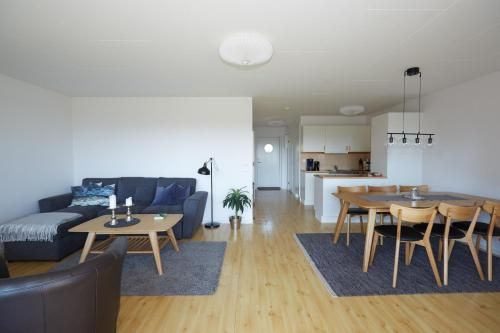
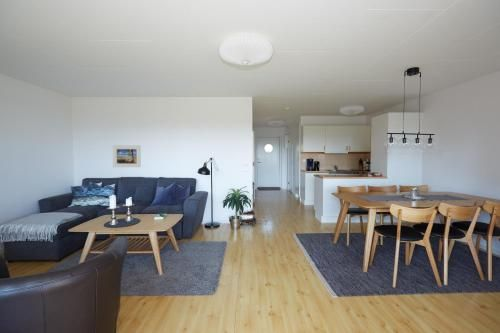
+ boots (247, 215)
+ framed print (126, 156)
